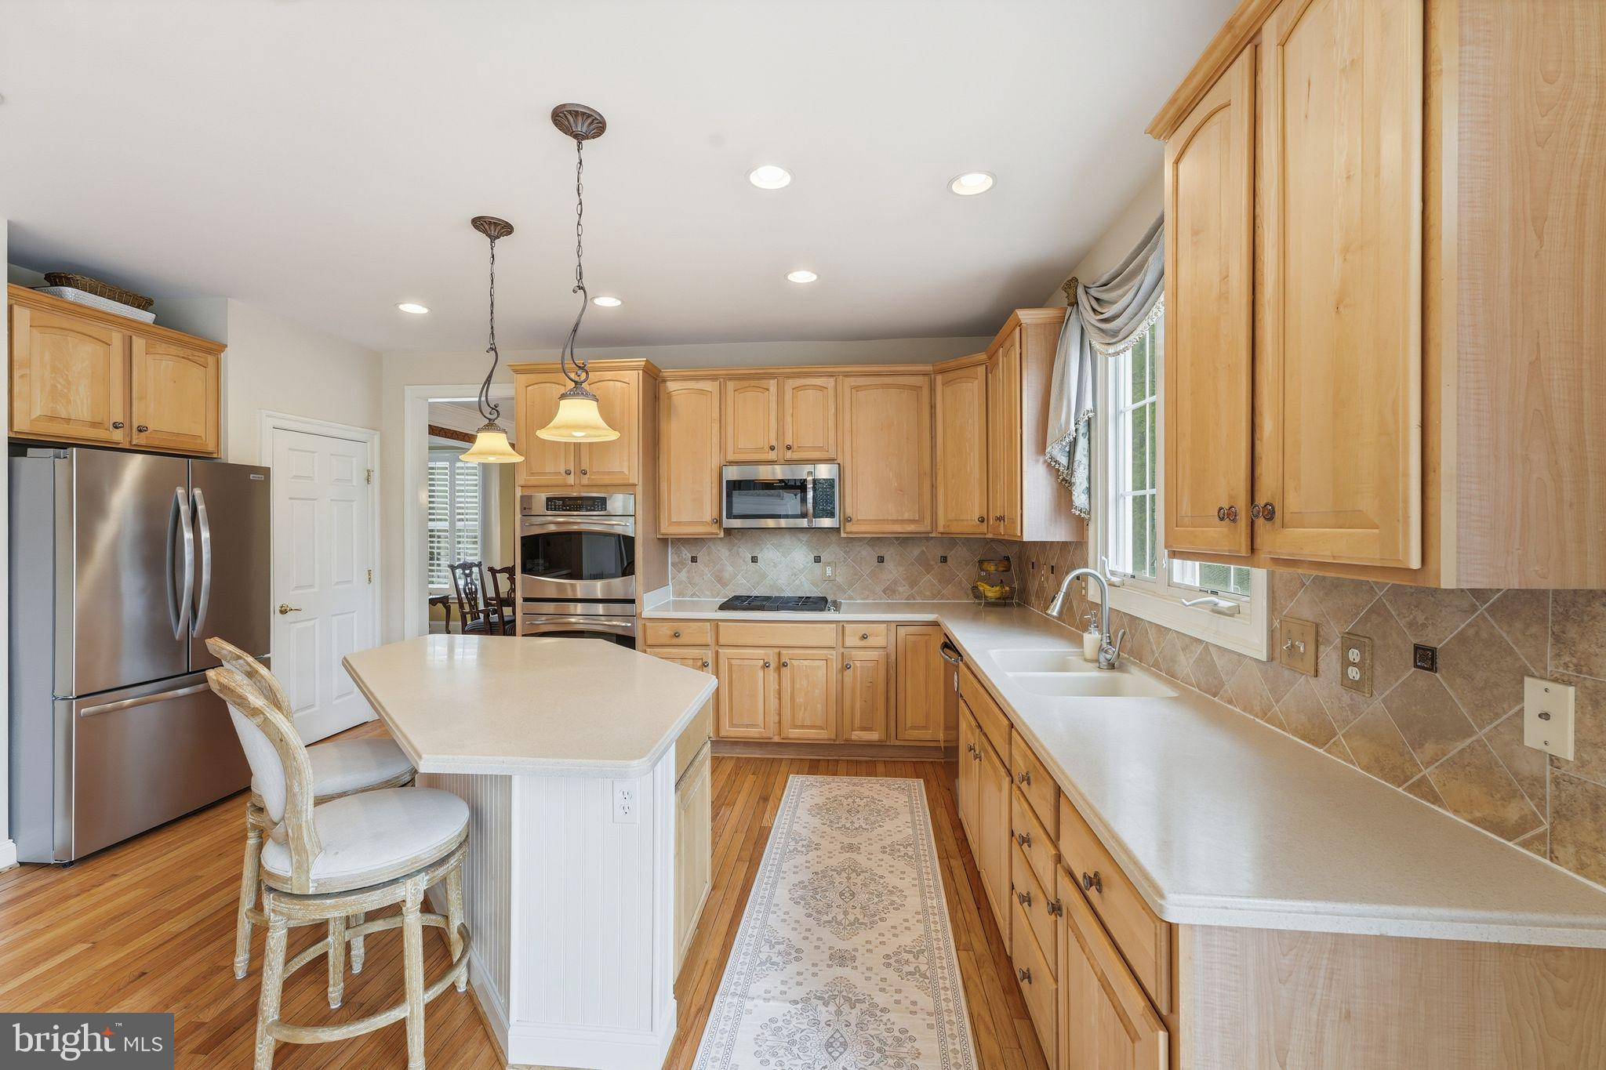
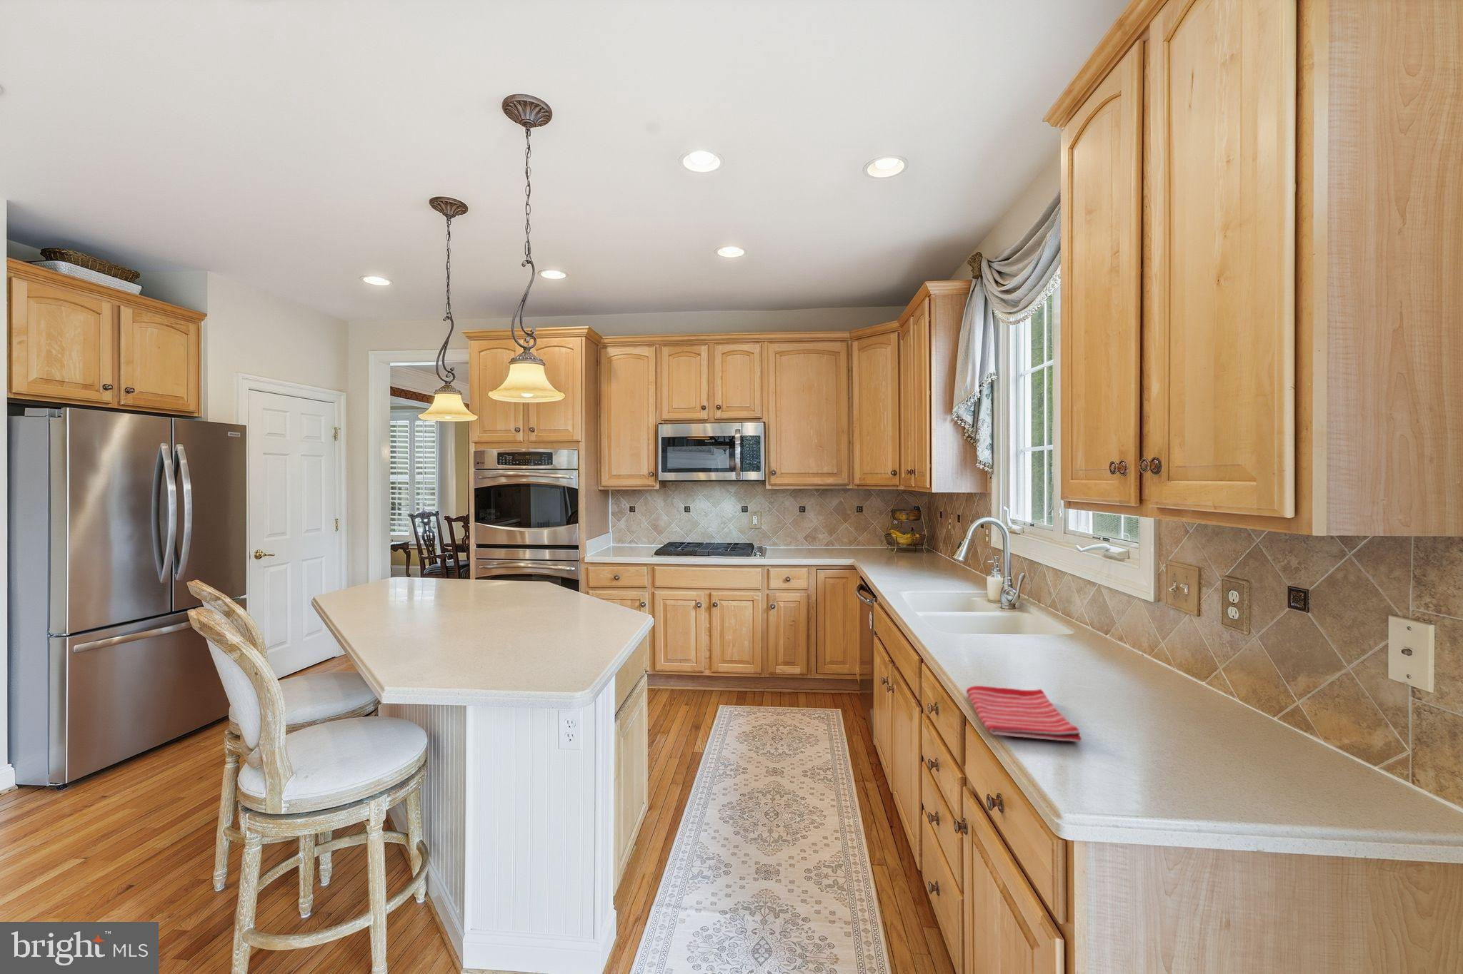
+ dish towel (1018, 711)
